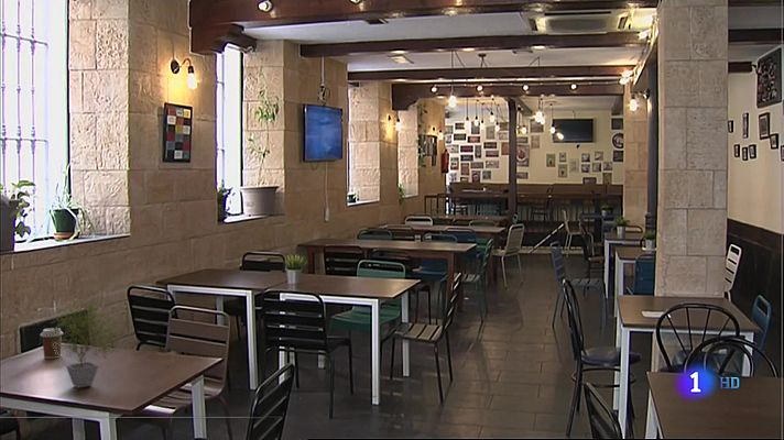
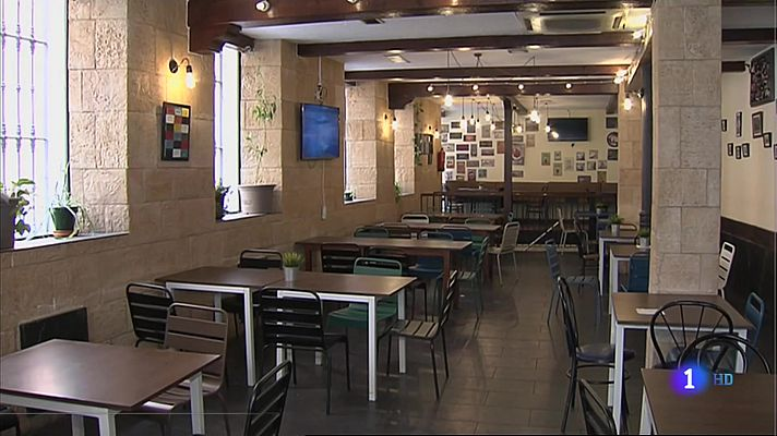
- potted plant (84, 338)
- coffee cup (52, 343)
